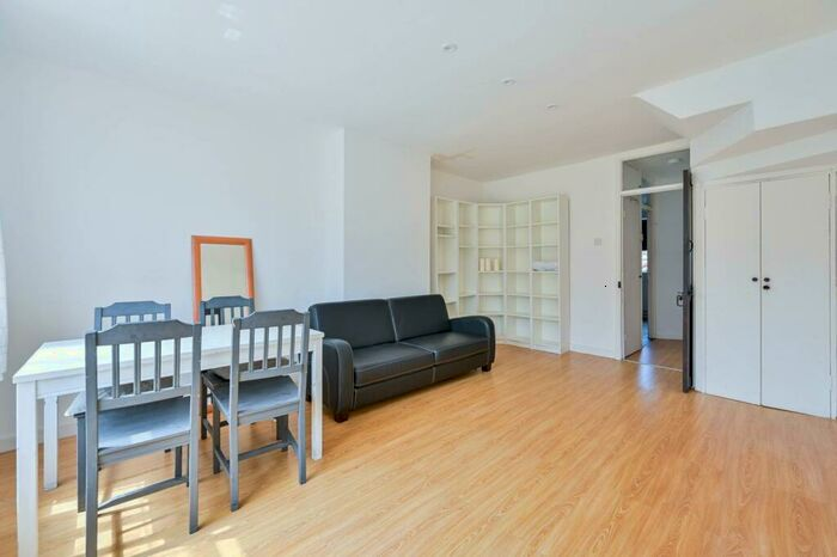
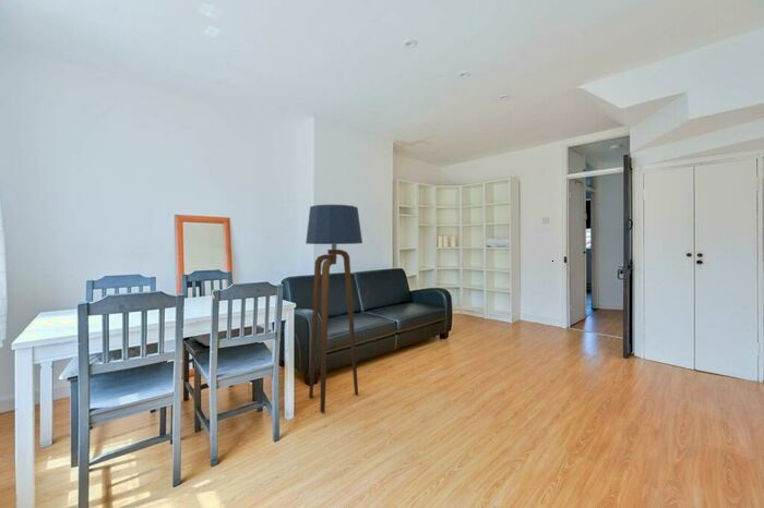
+ floor lamp (327, 303)
